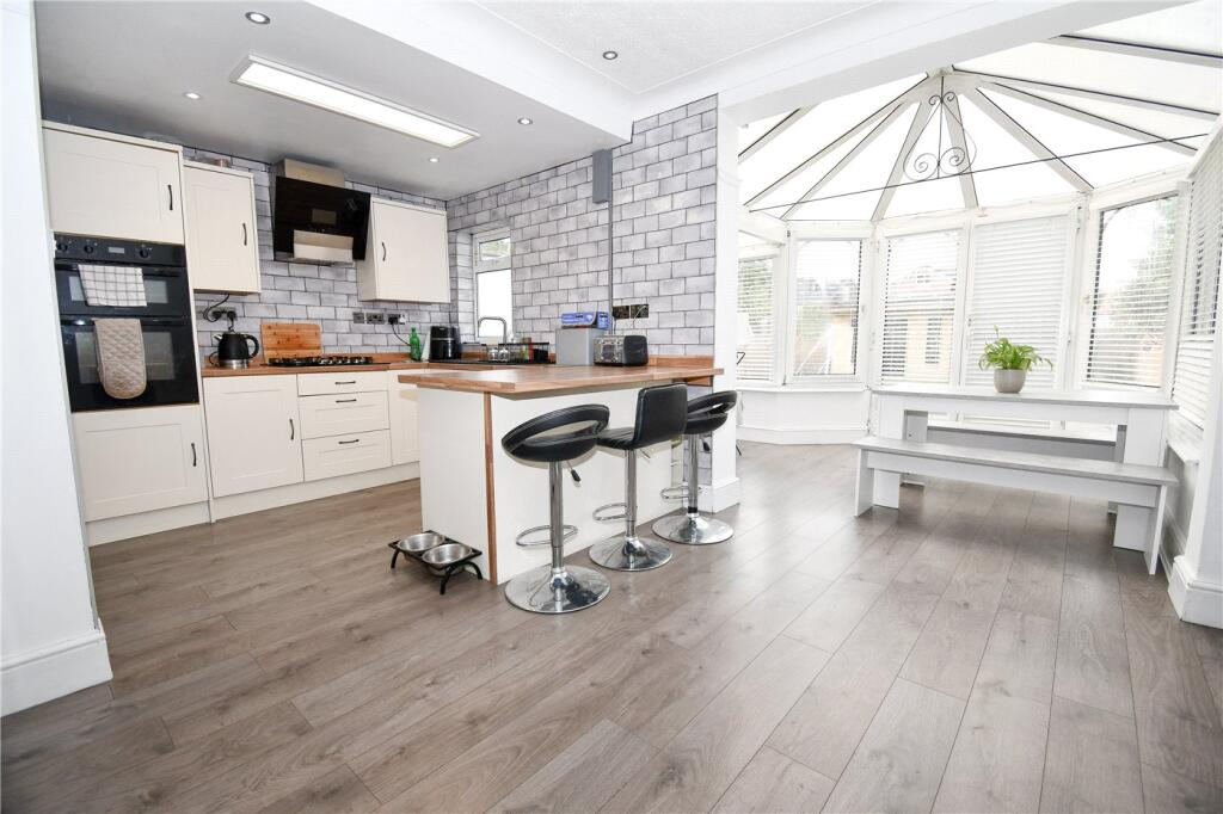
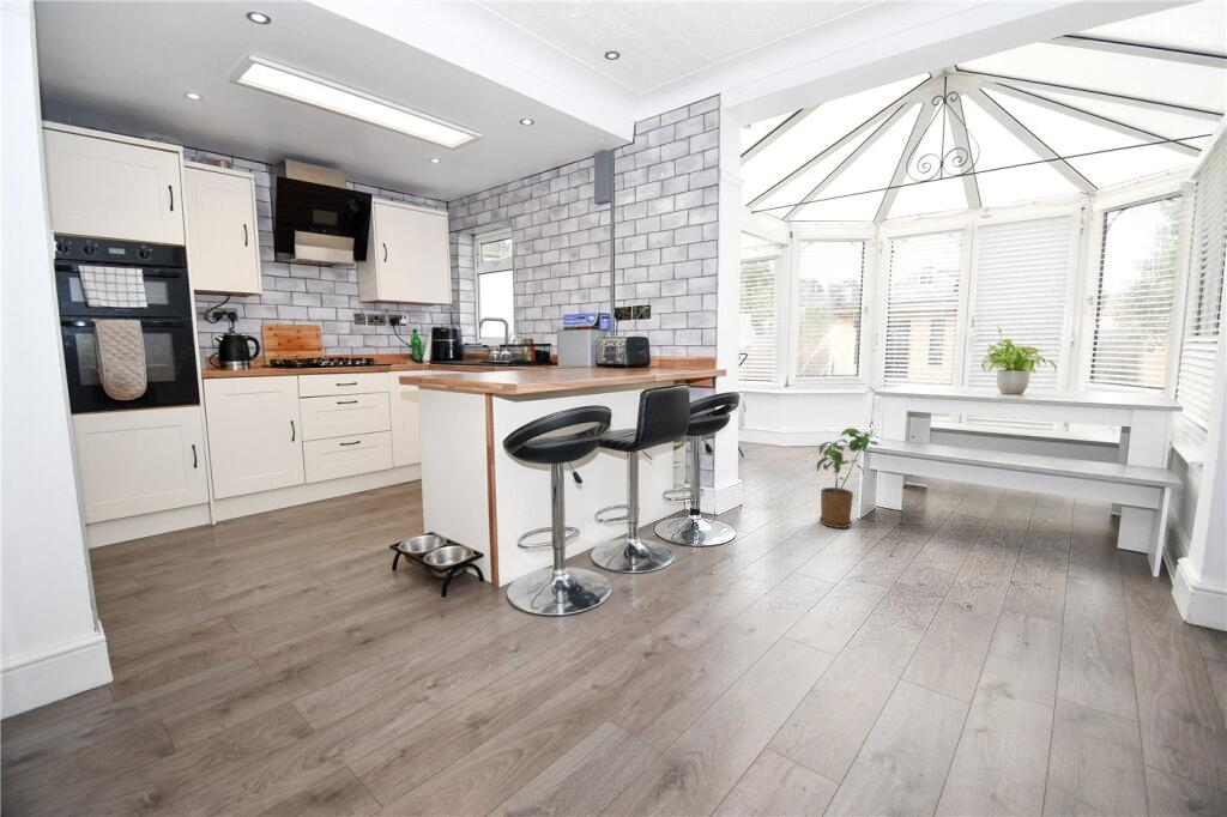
+ house plant (836, 477)
